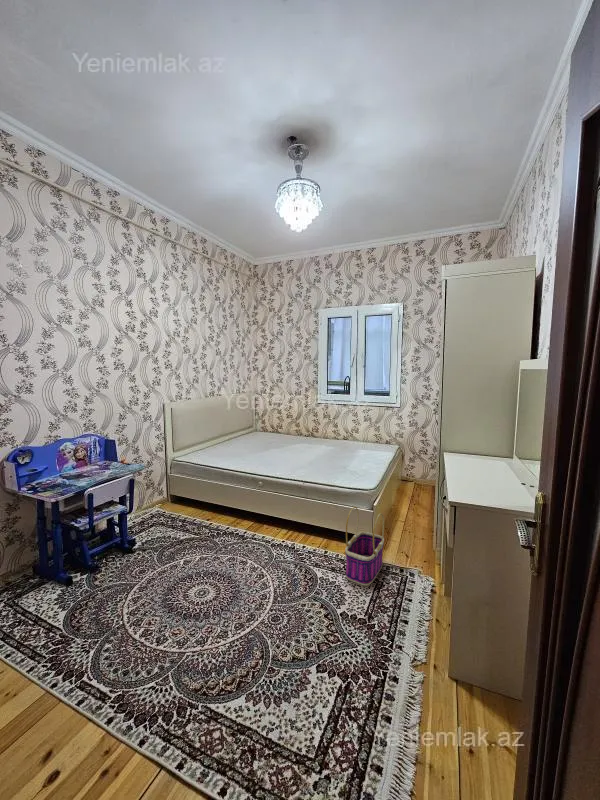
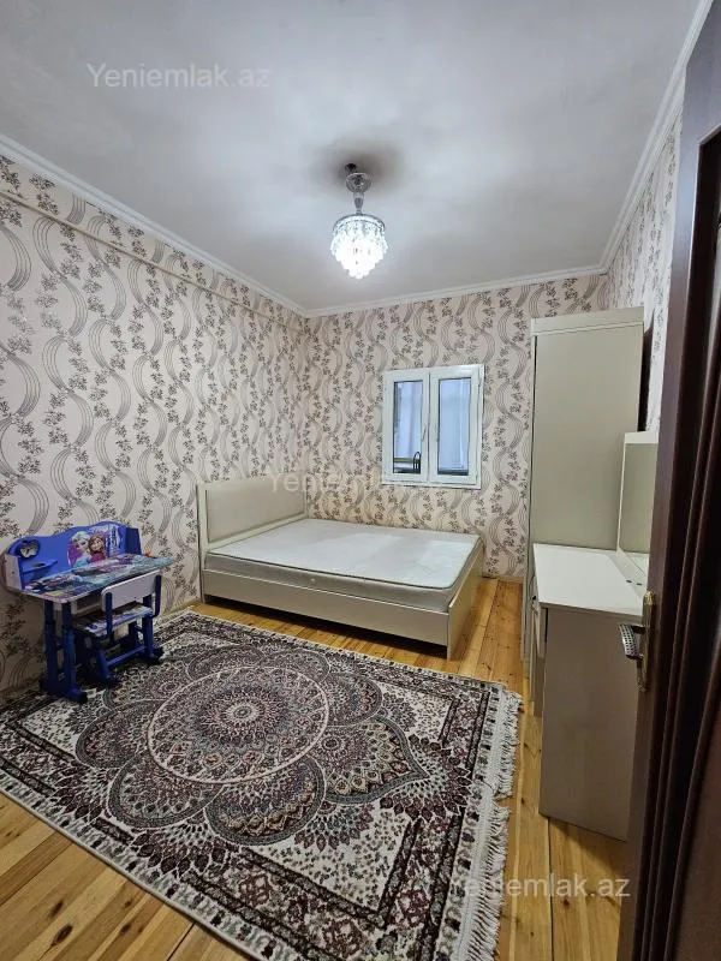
- basket (365, 540)
